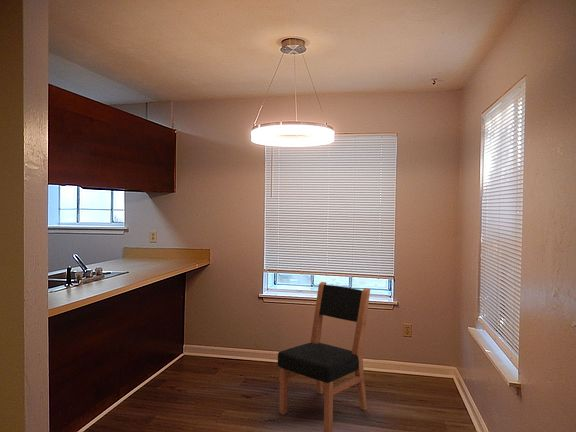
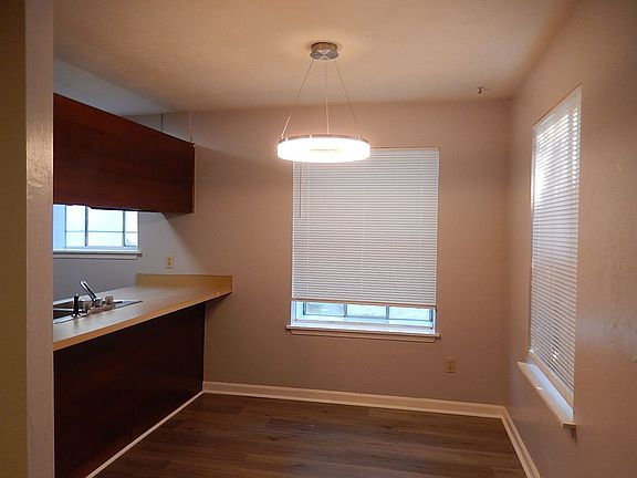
- dining chair (324, 350)
